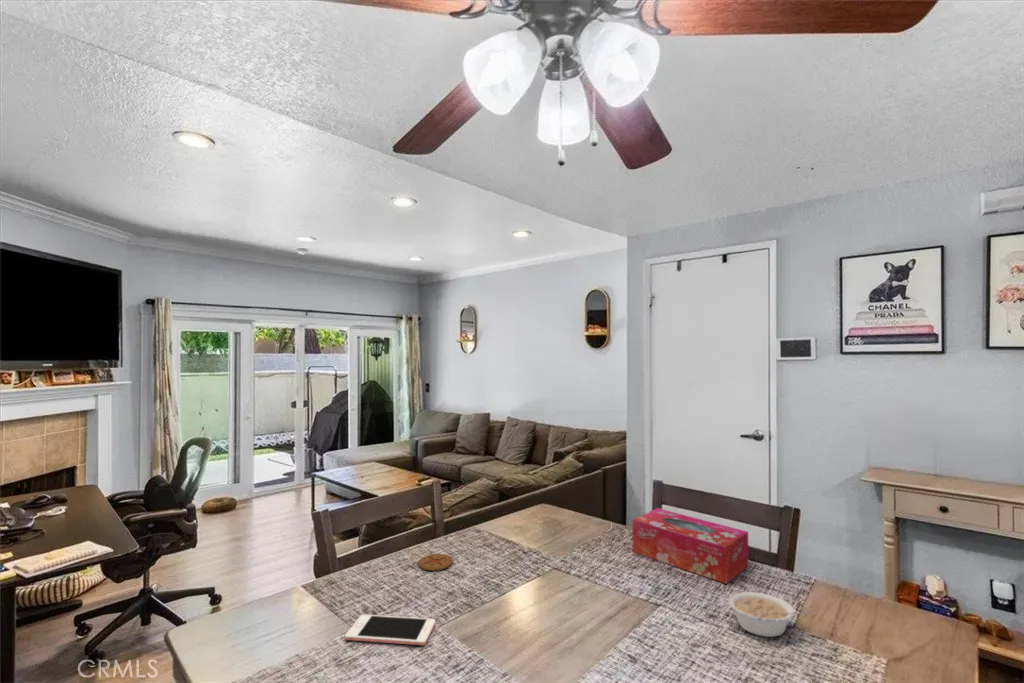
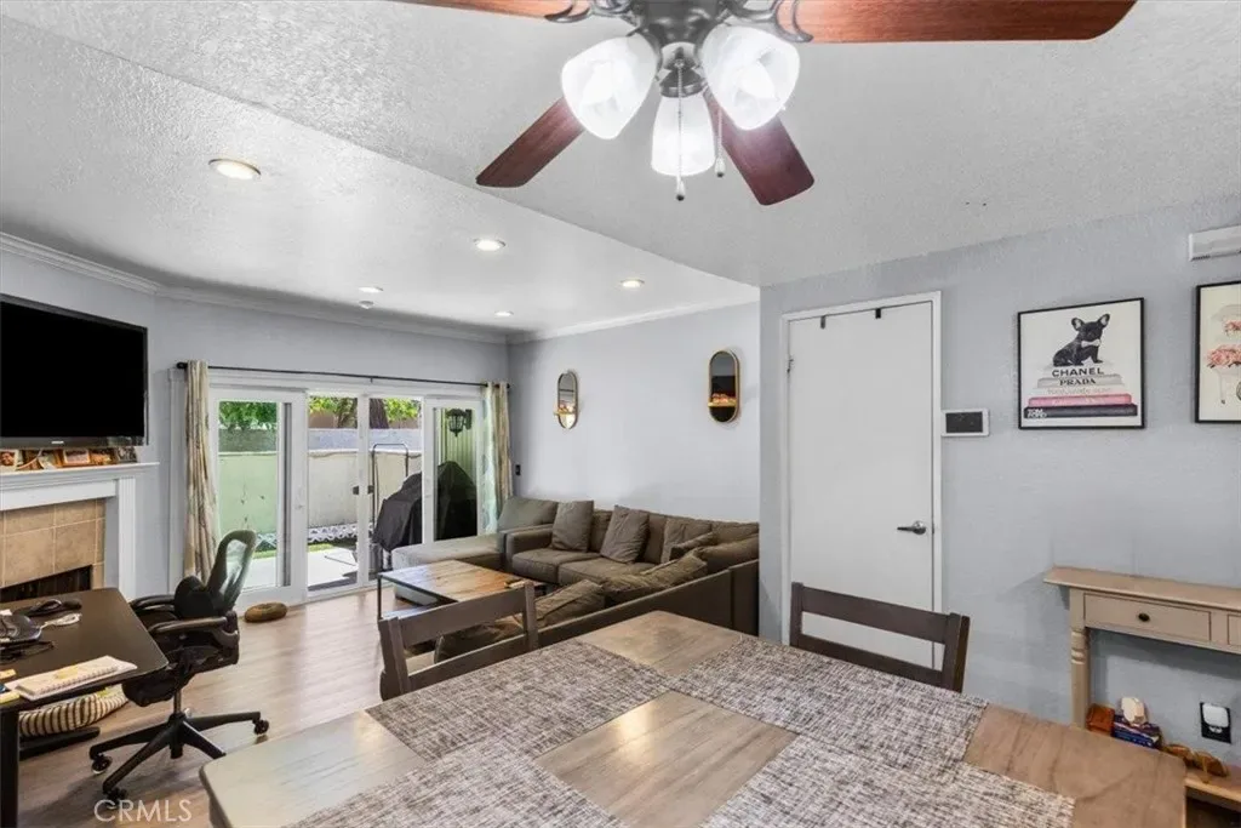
- tissue box (688, 542)
- coaster (435, 561)
- cell phone (391, 629)
- legume (763, 613)
